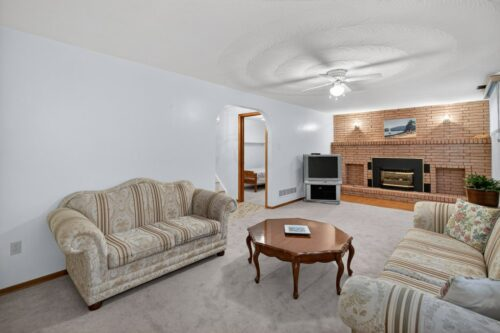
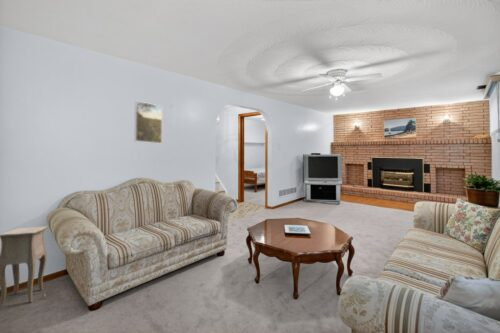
+ side table (23, 262)
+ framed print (148, 123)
